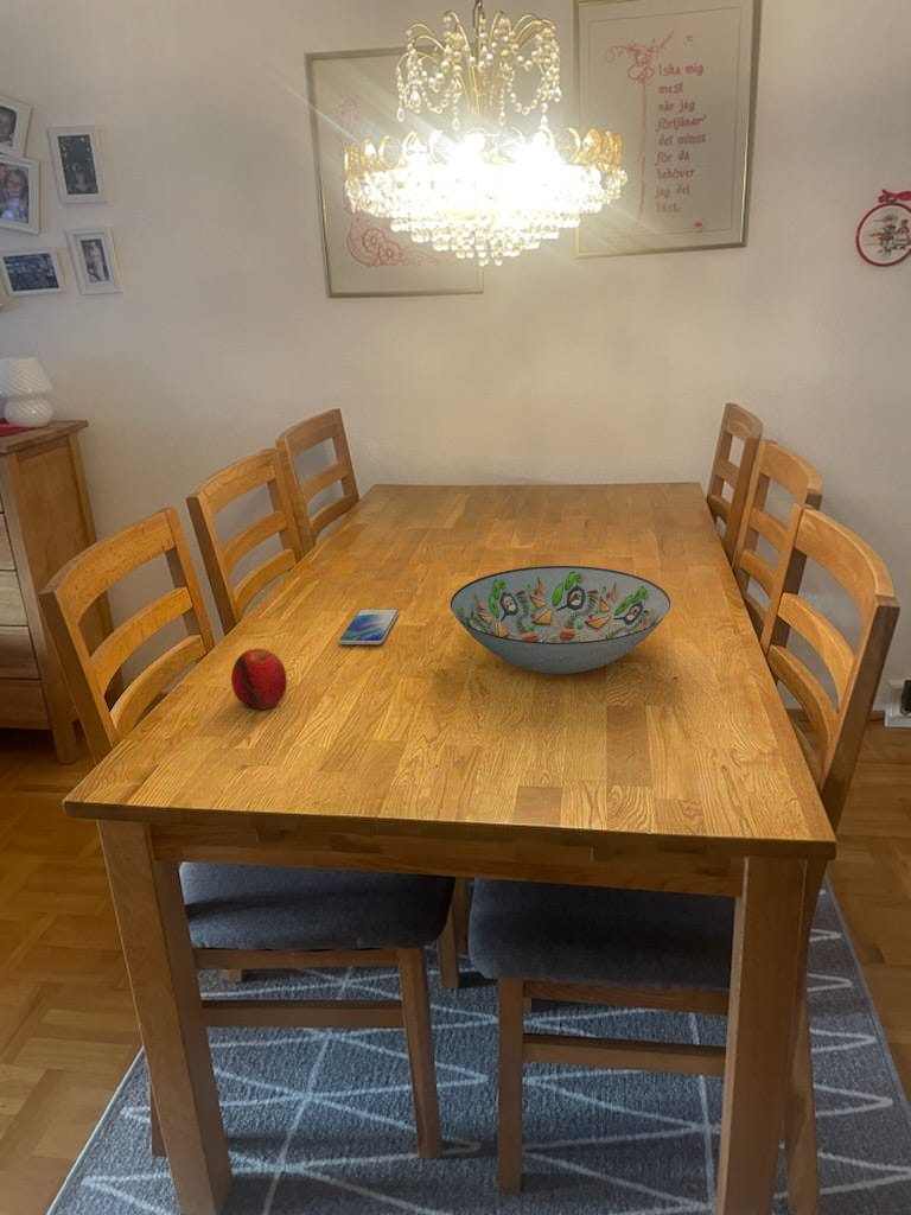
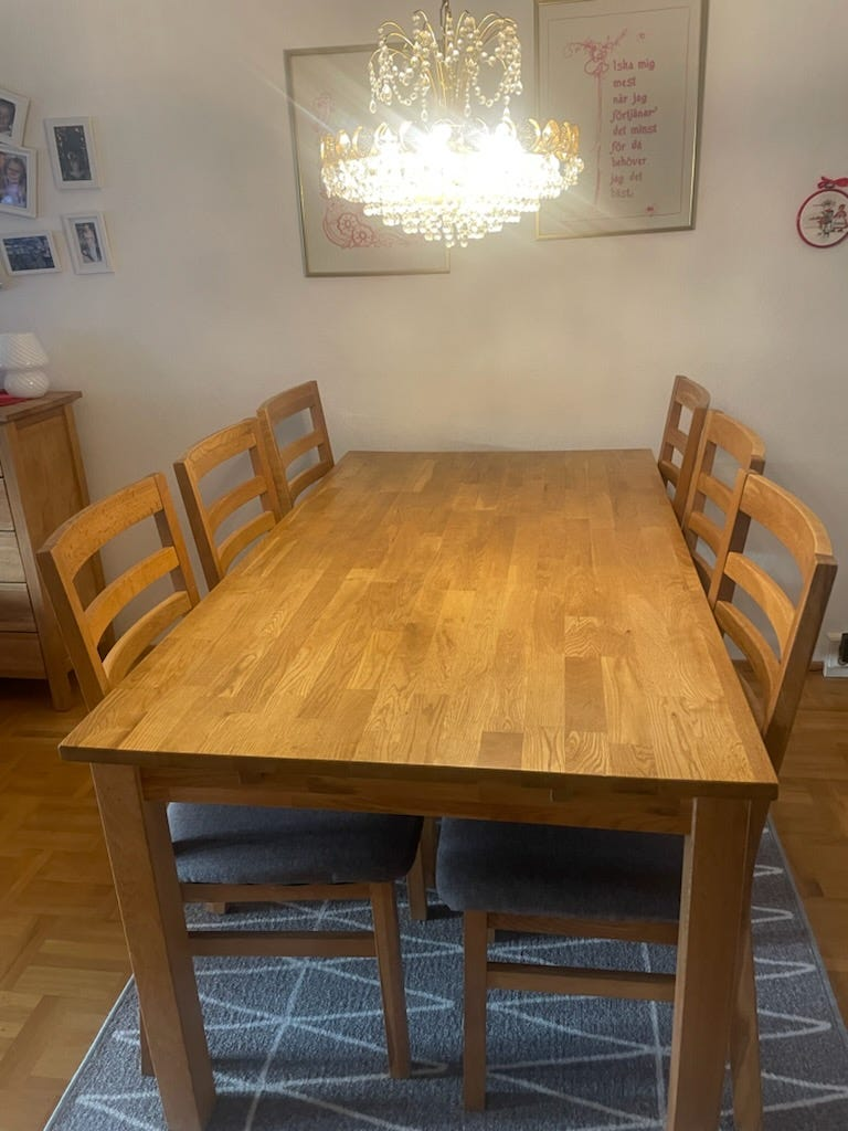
- fruit (259, 678)
- decorative bowl (559, 630)
- smartphone (370, 625)
